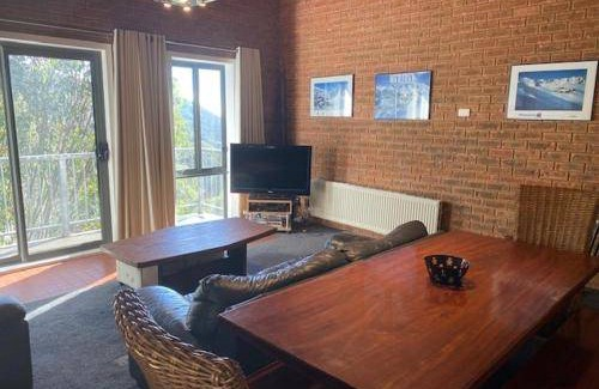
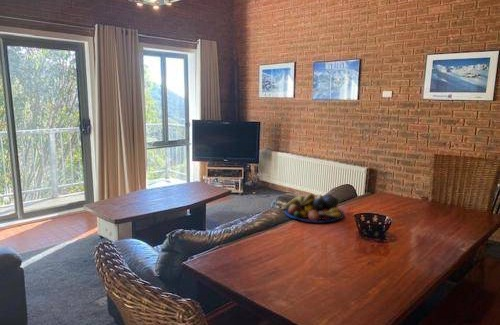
+ fruit bowl (313, 203)
